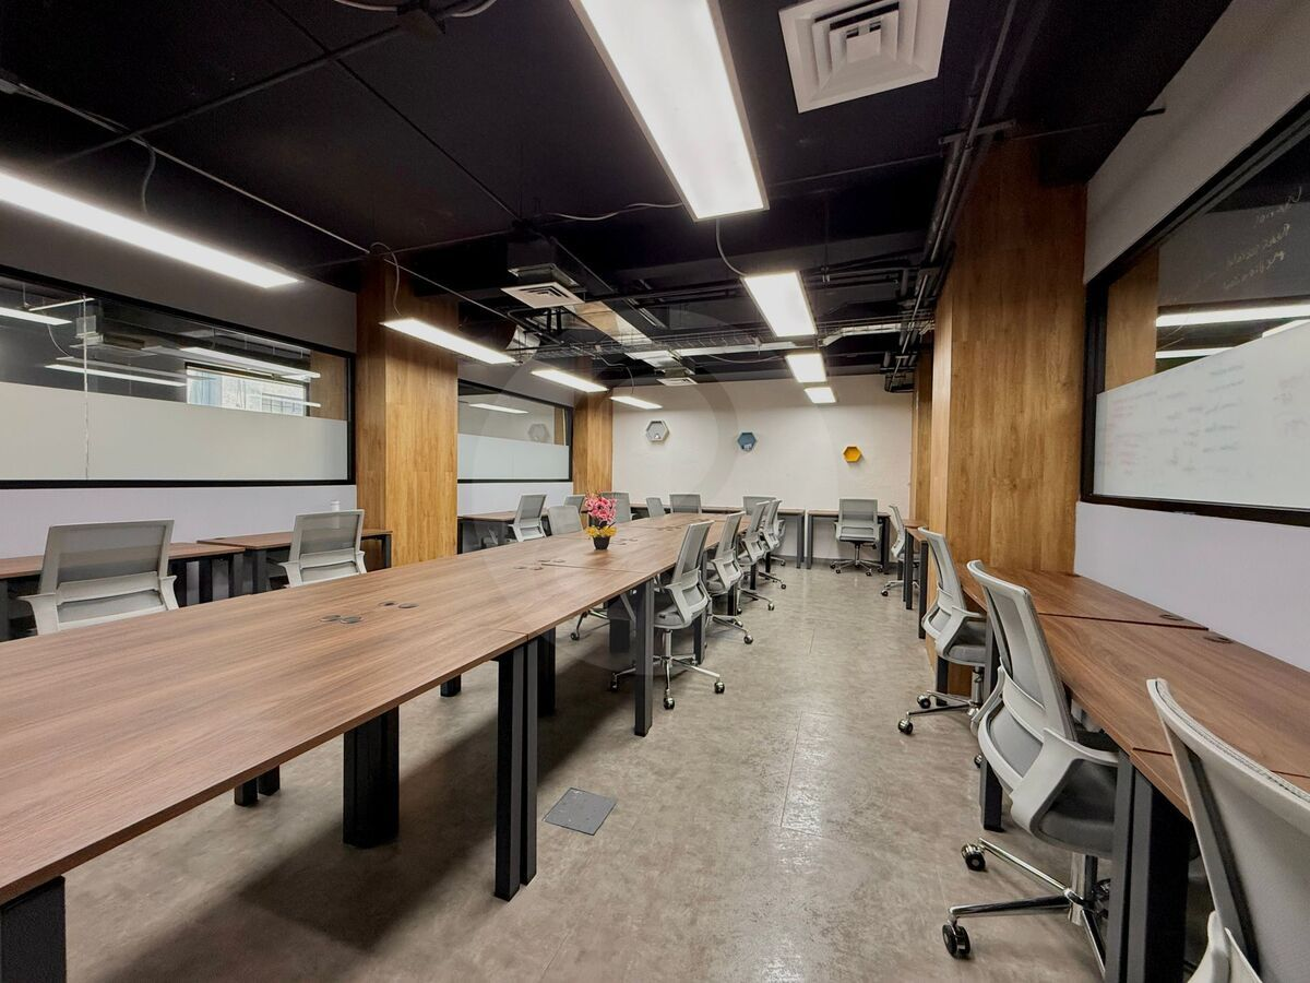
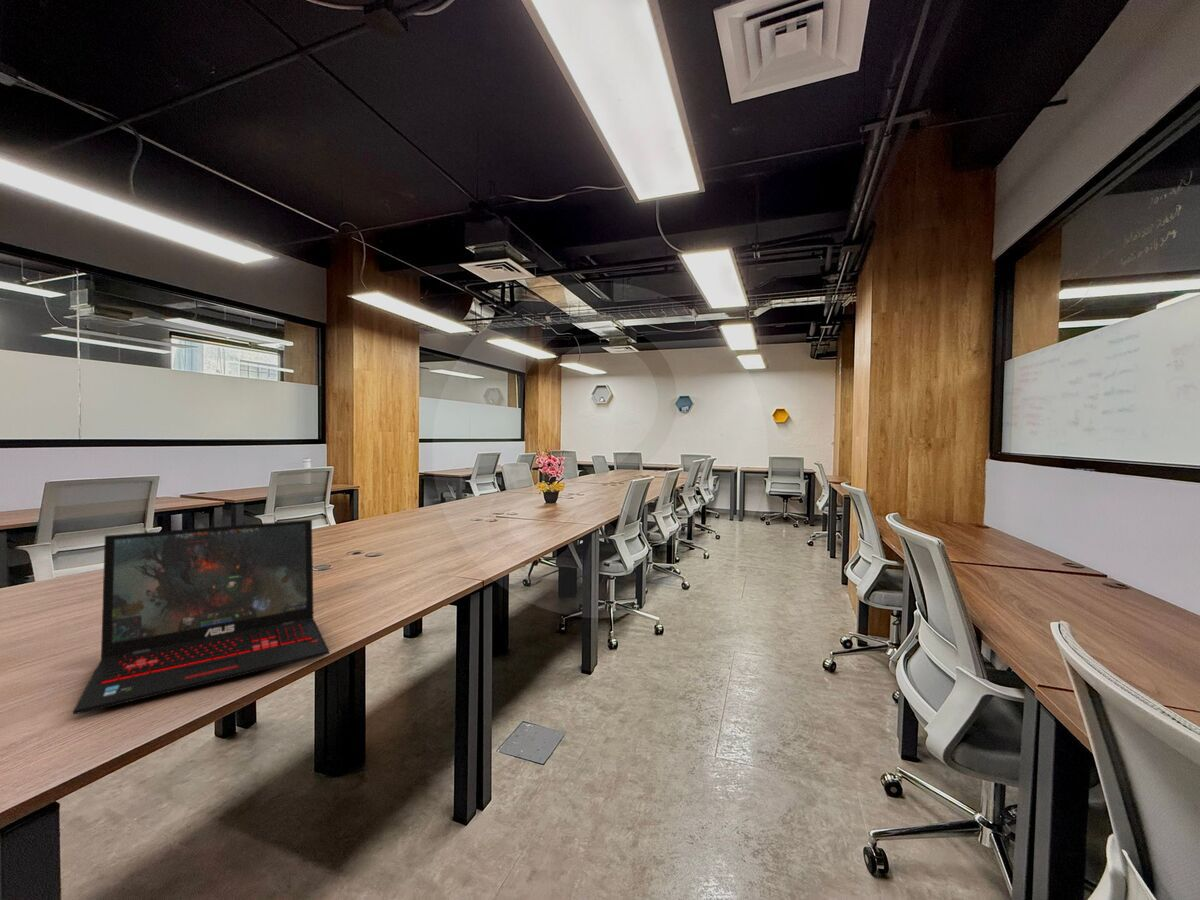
+ laptop (218, 597)
